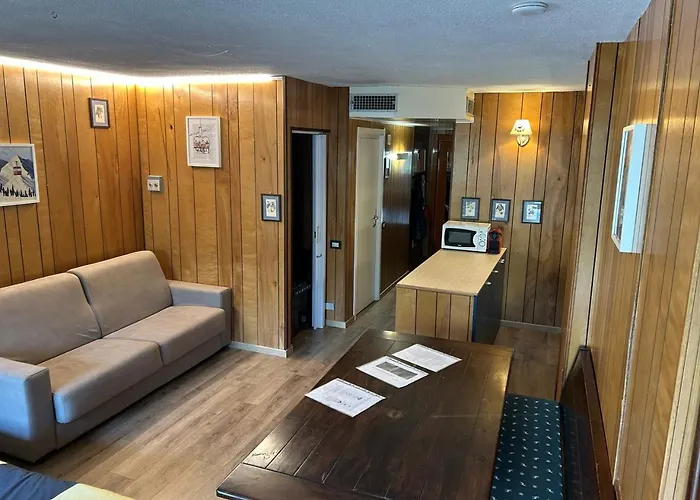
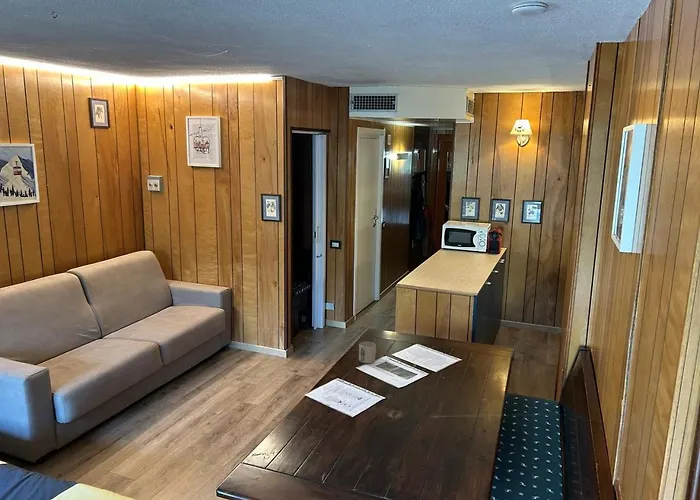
+ mug (368, 351)
